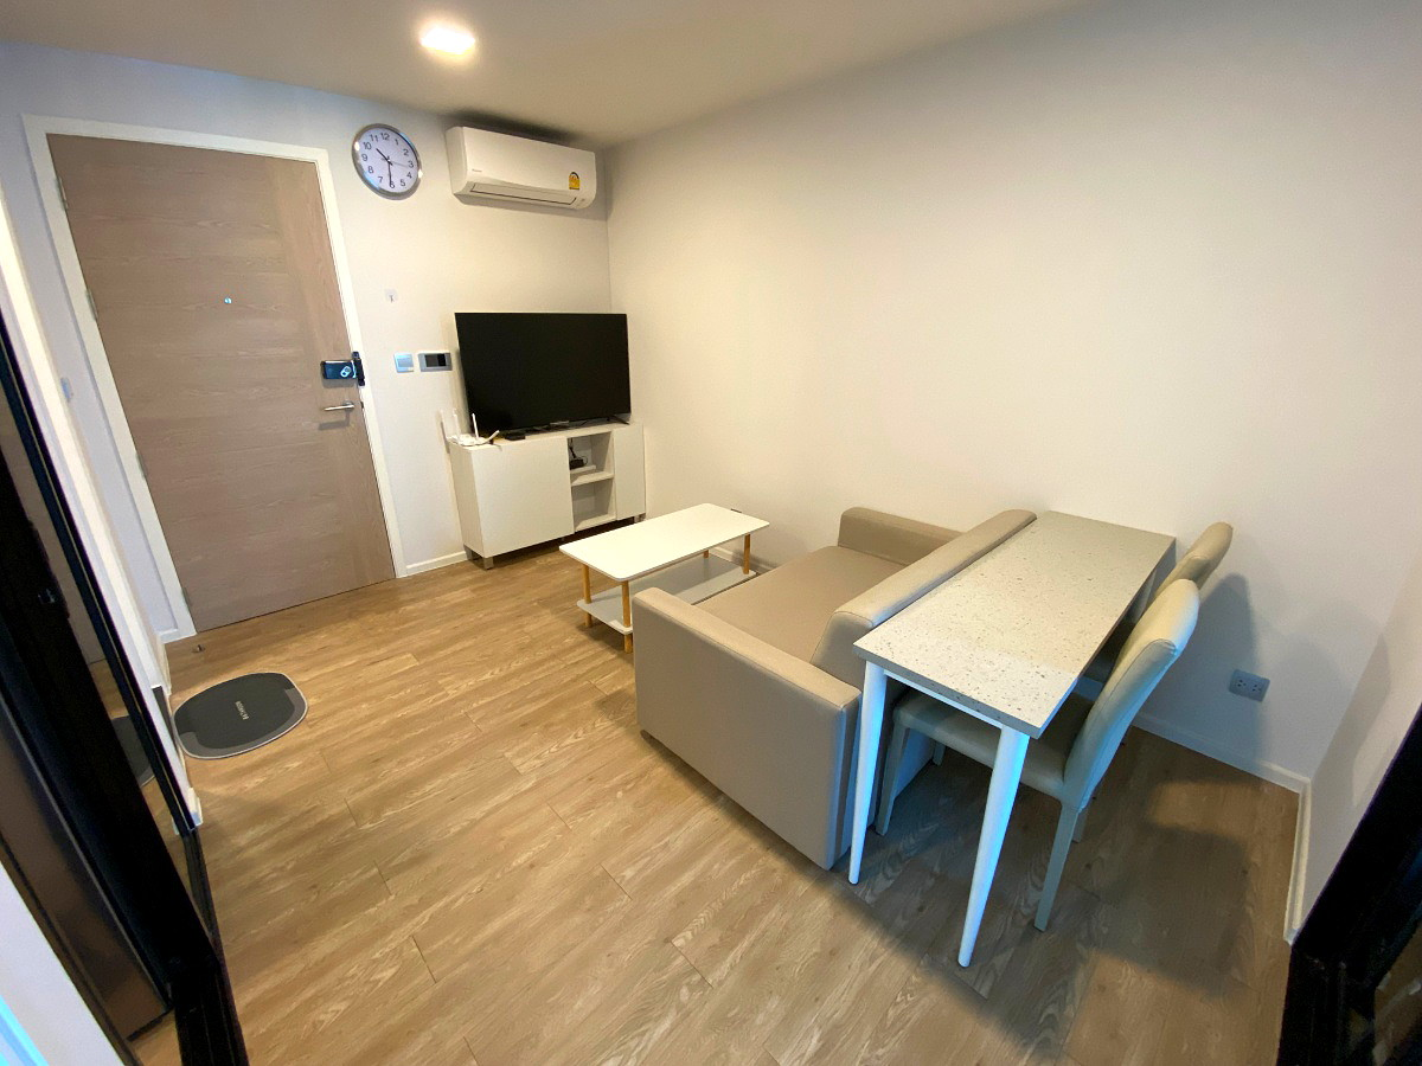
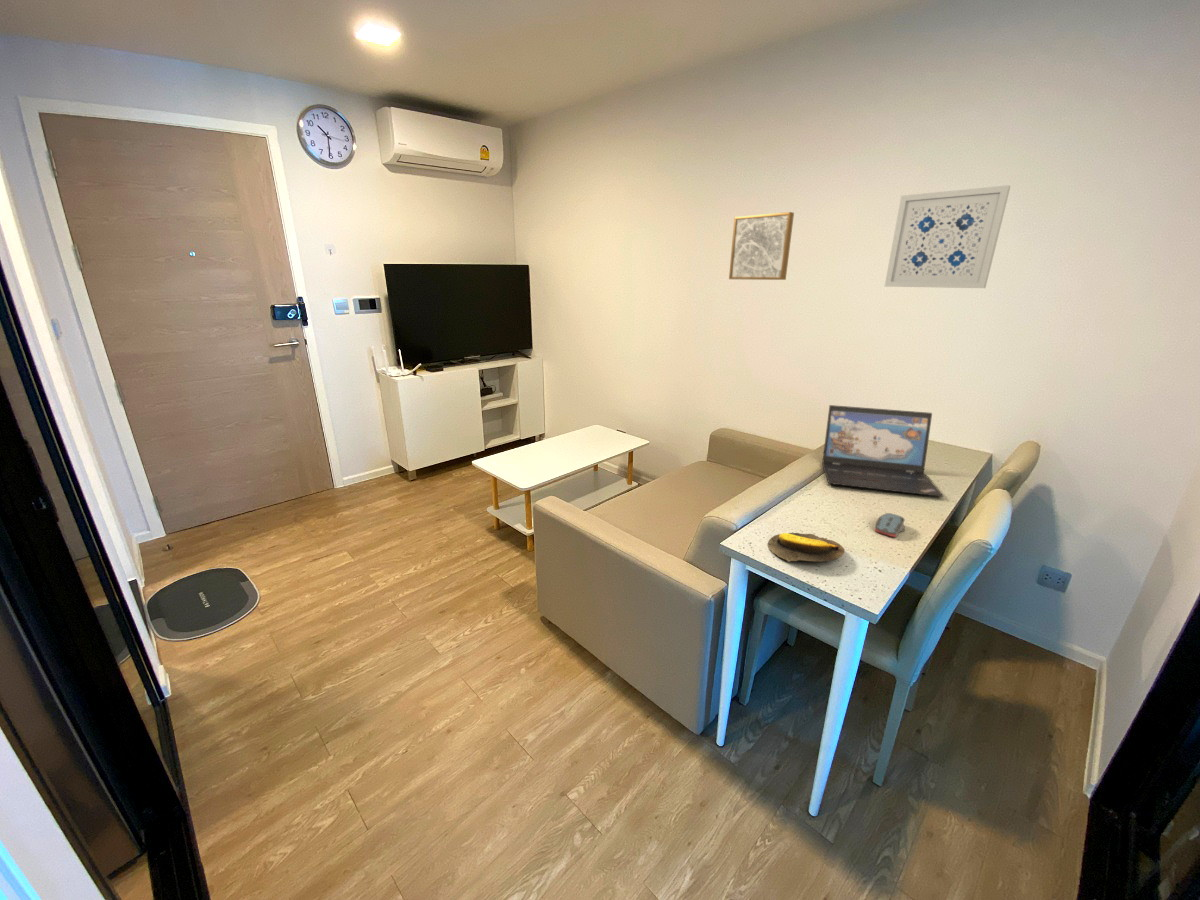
+ wall art (759, 247)
+ laptop (881, 448)
+ computer mouse (891, 522)
+ wall art (942, 240)
+ banana (805, 542)
